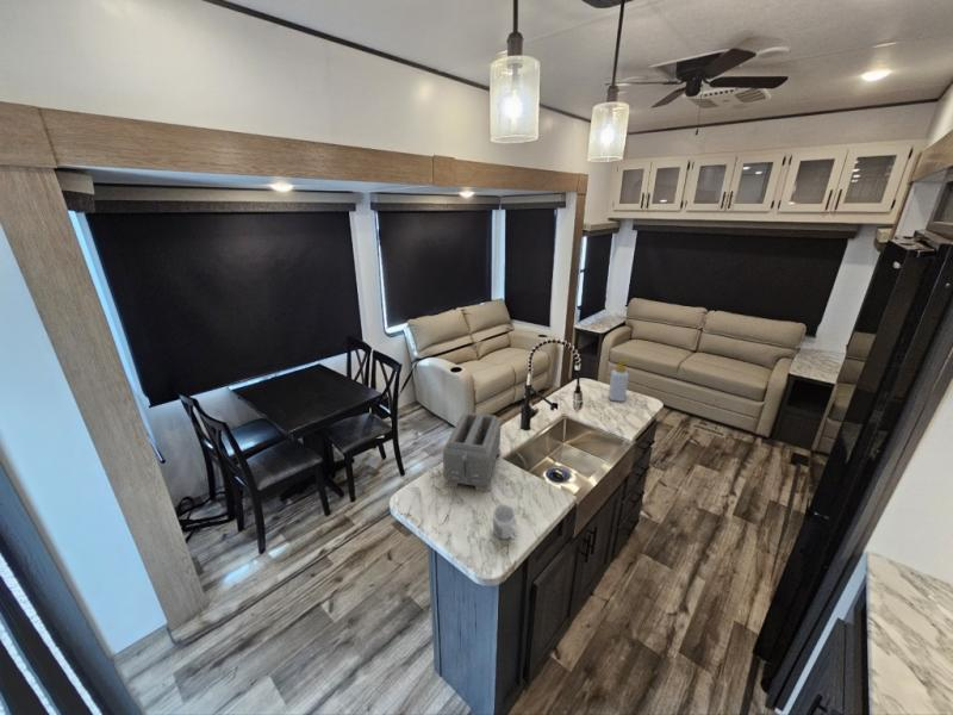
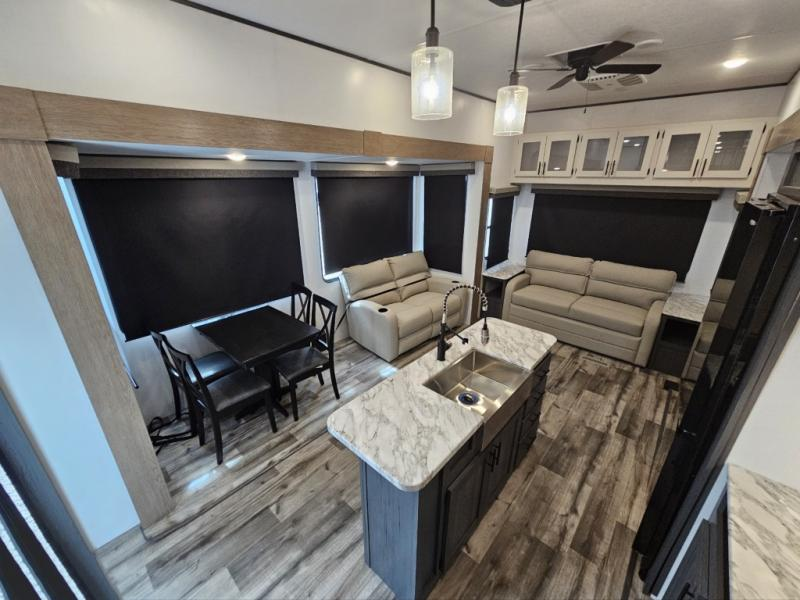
- toaster (473, 450)
- soap bottle (618, 379)
- mug (506, 522)
